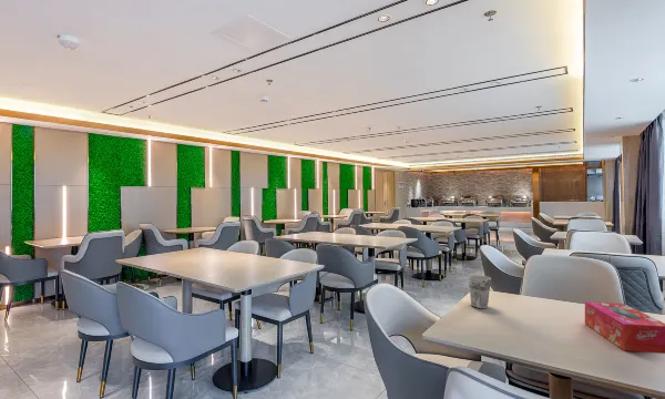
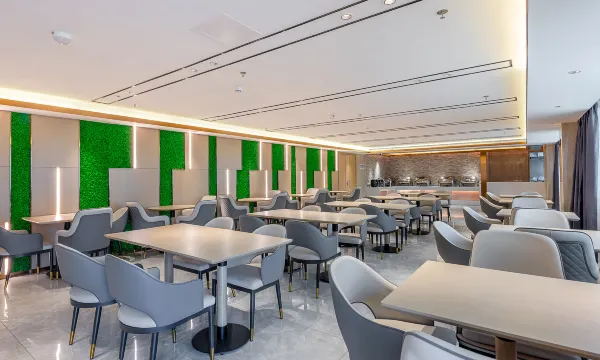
- cup (479, 291)
- tissue box (623, 325)
